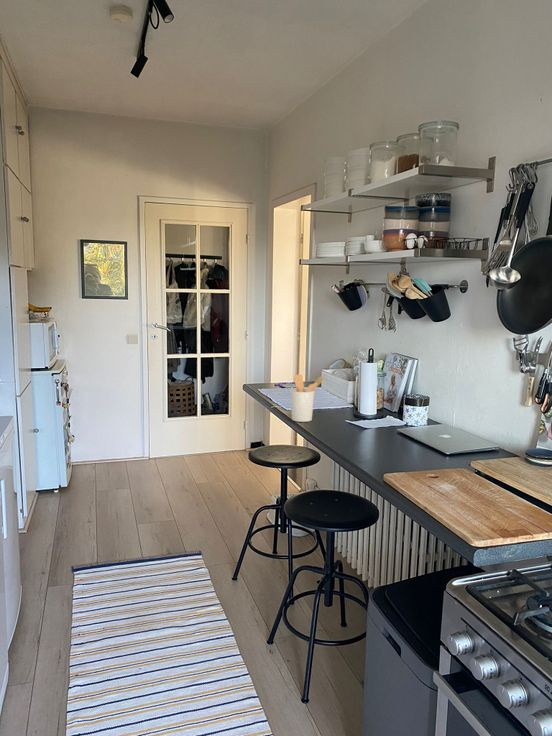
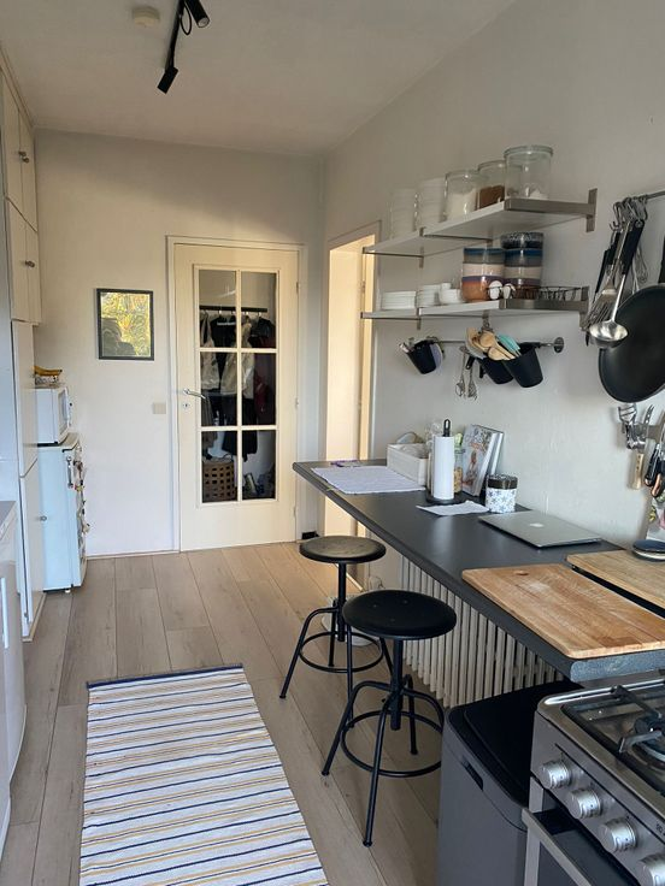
- utensil holder (308, 397)
